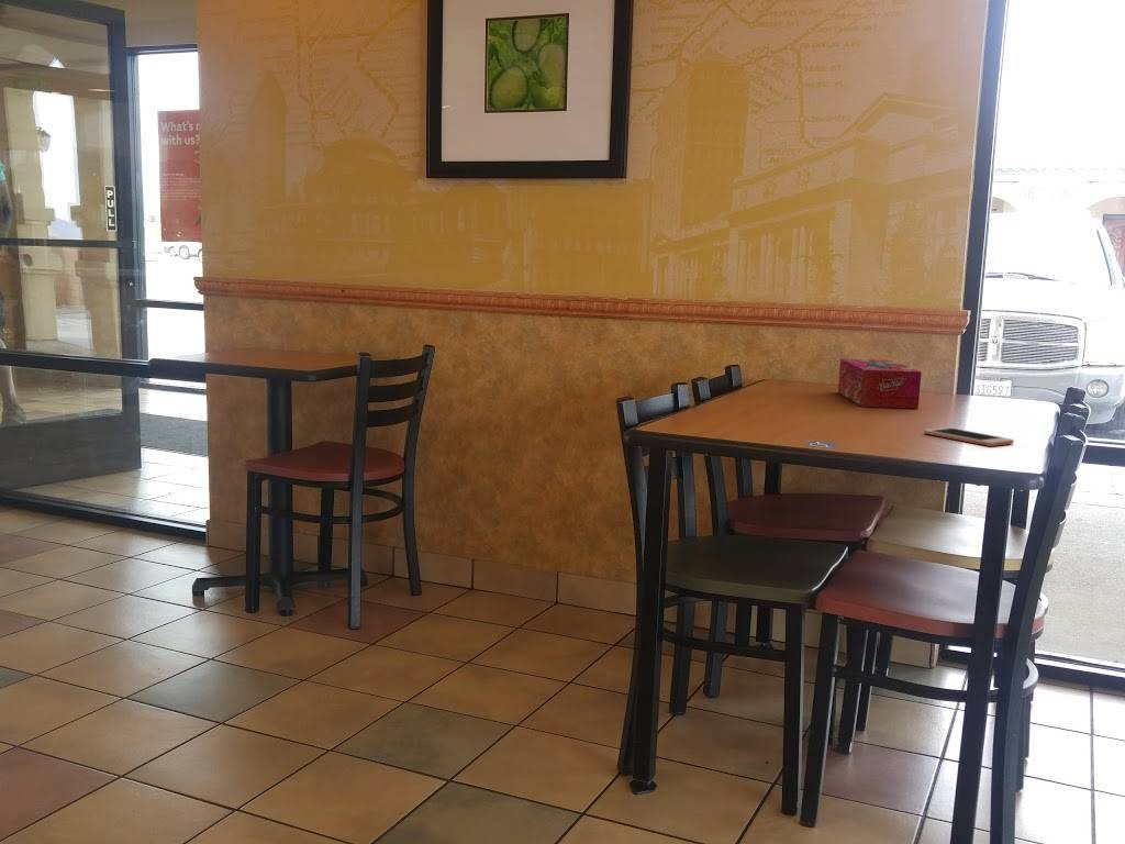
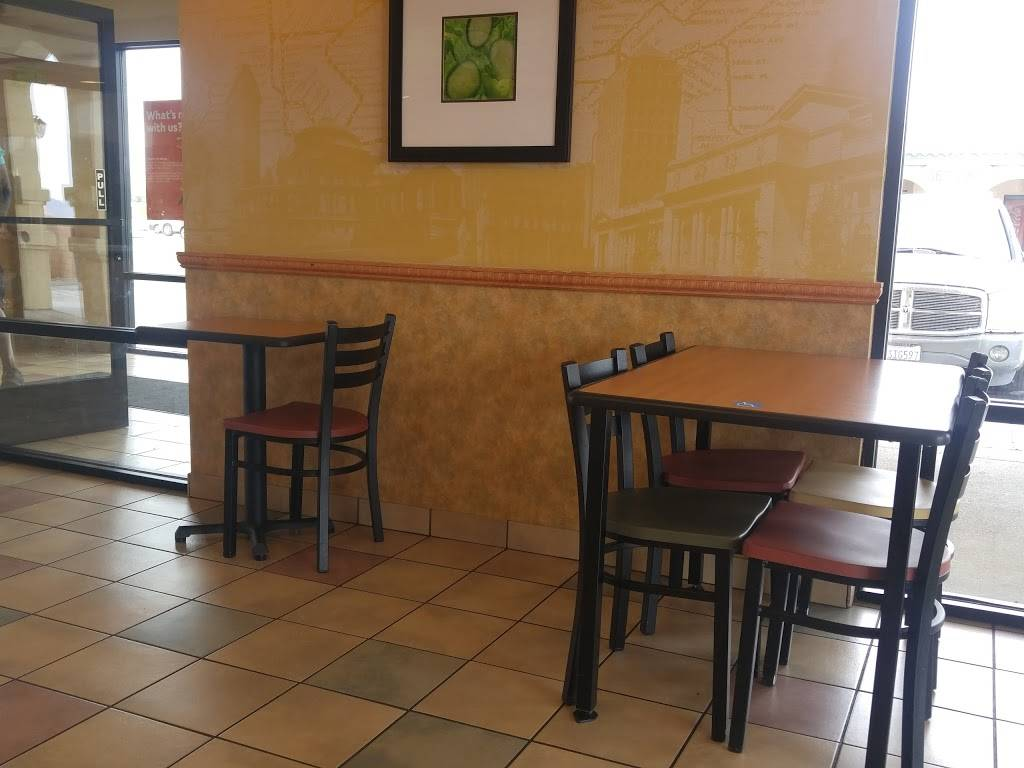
- tissue box (877, 382)
- cell phone (967, 436)
